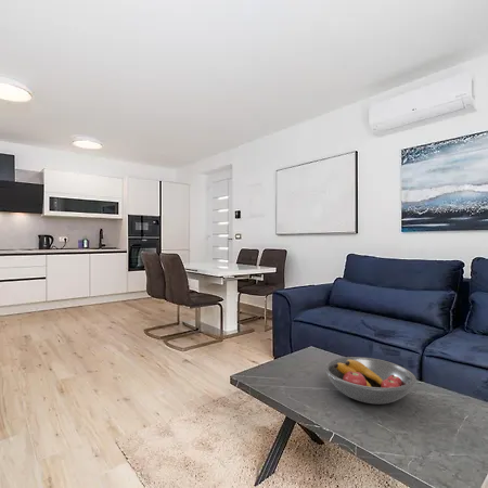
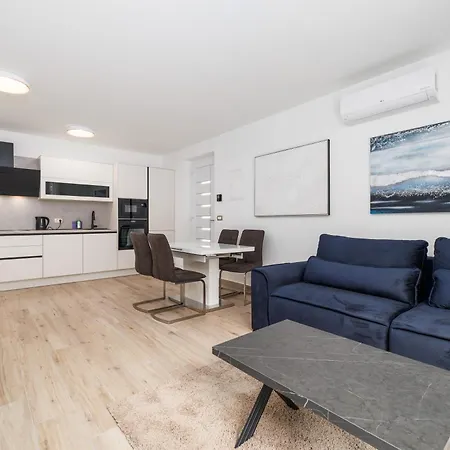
- fruit bowl (368, 380)
